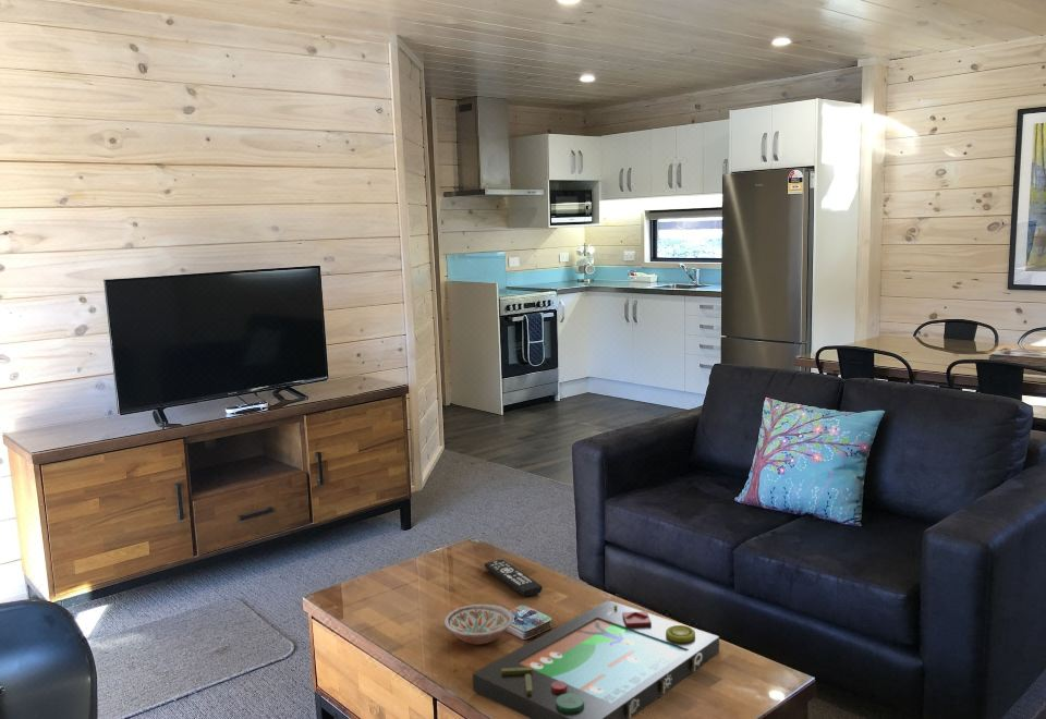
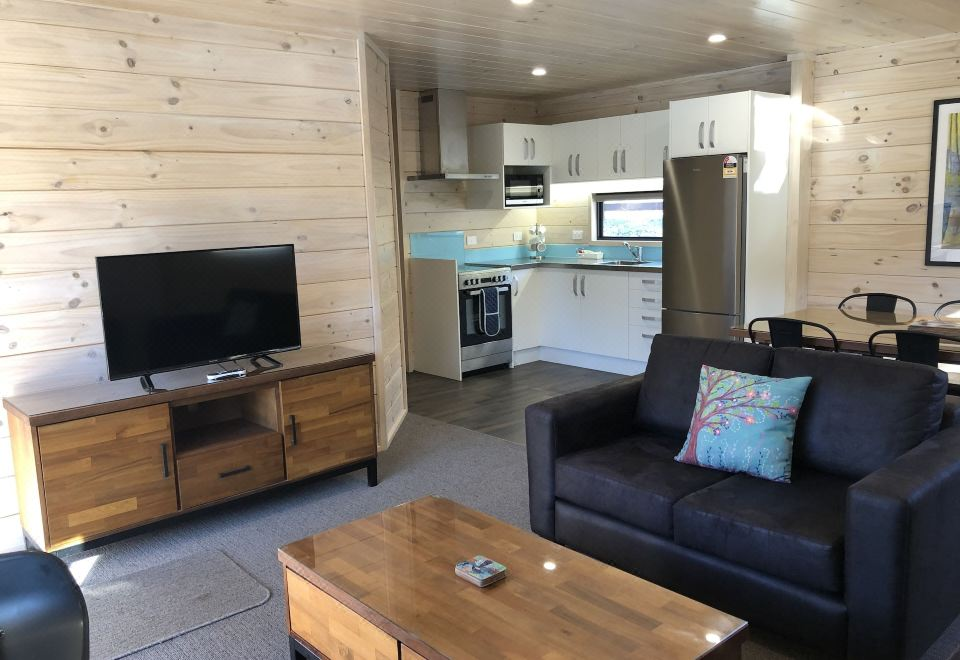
- bowl (479, 627)
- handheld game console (601, 661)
- remote control (512, 576)
